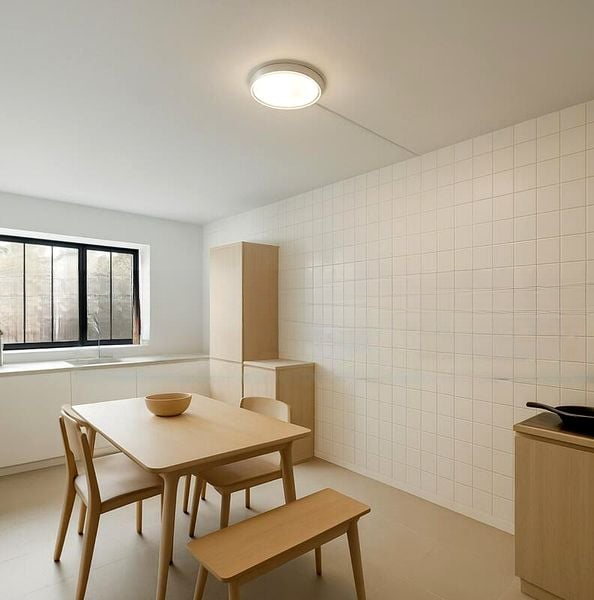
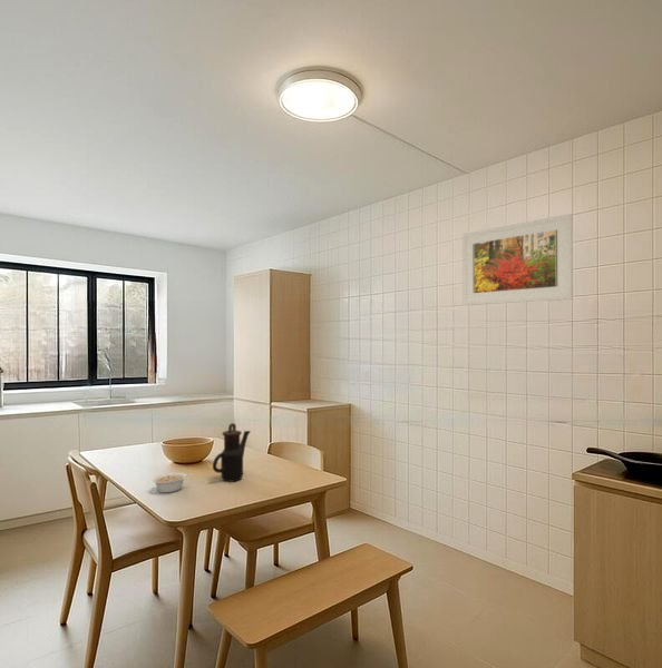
+ legume (171, 481)
+ teapot (232, 451)
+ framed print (513, 263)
